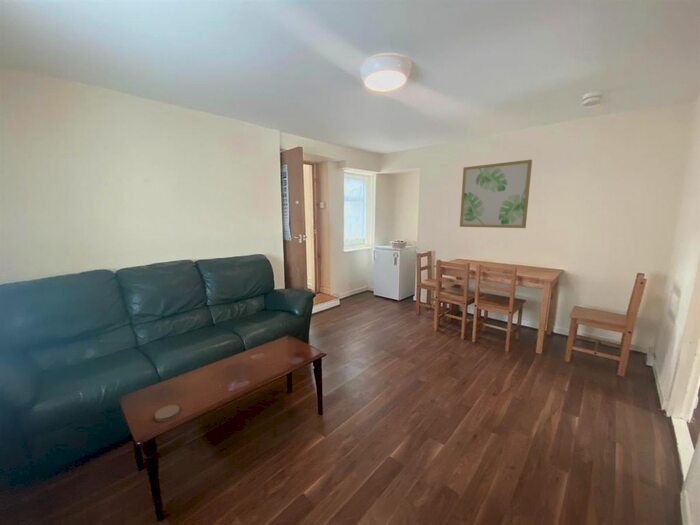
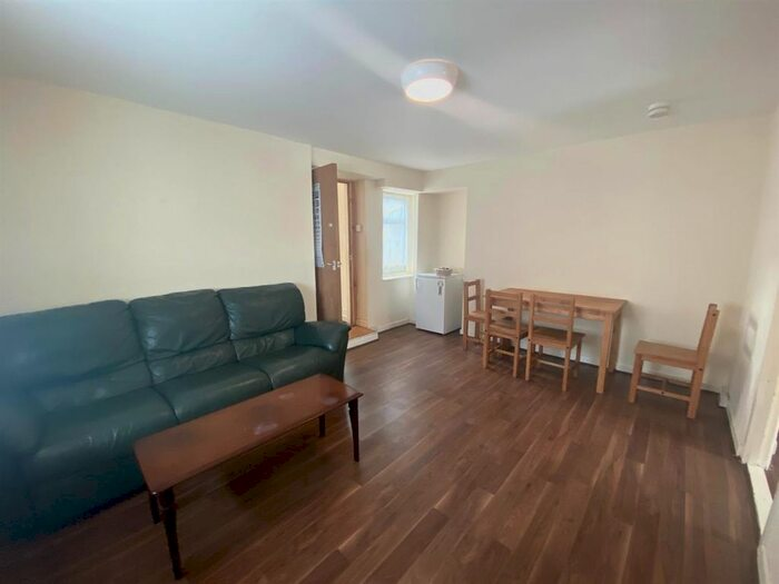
- wall art (492, 196)
- coaster (167, 412)
